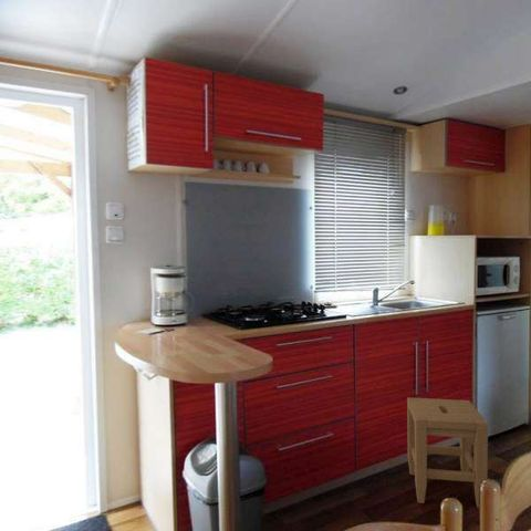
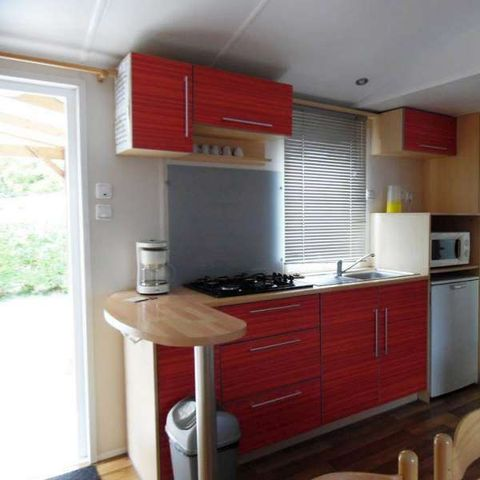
- stool (444, 449)
